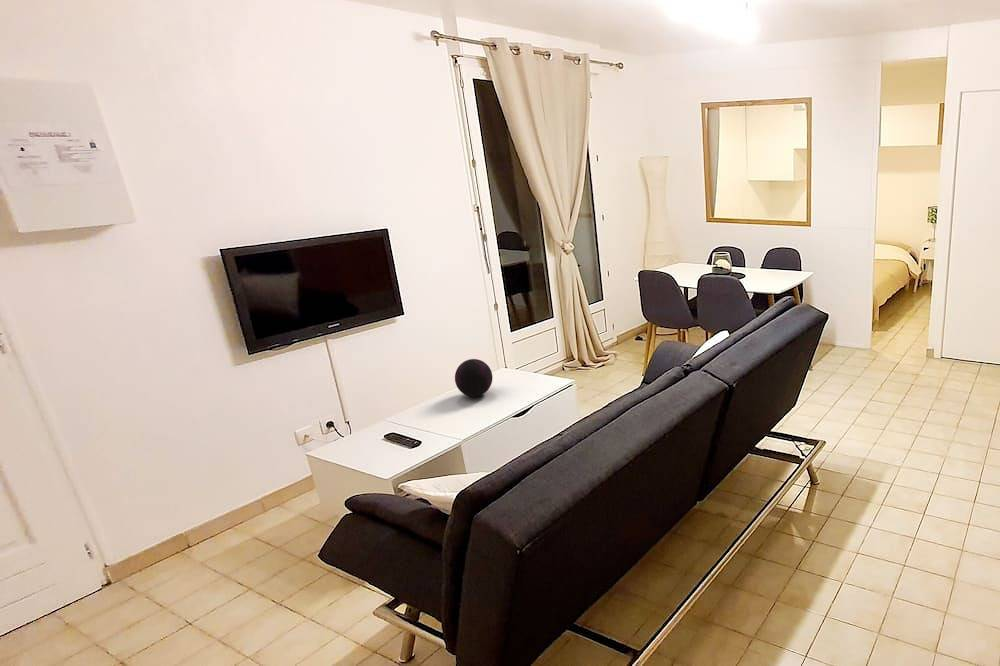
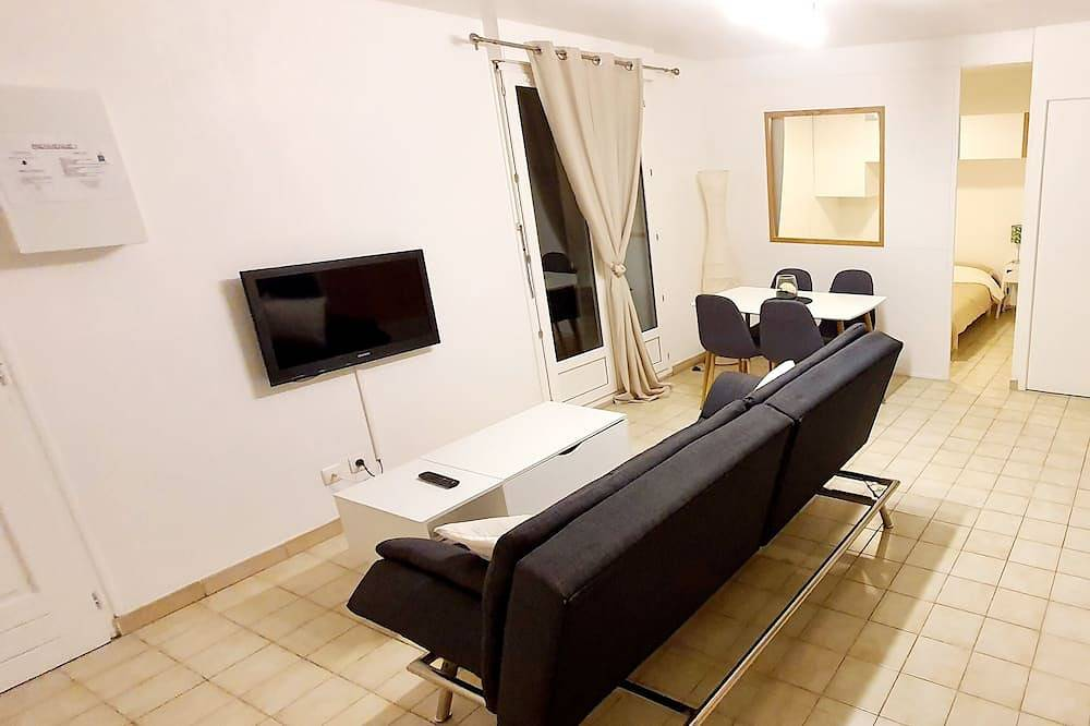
- decorative orb (473, 377)
